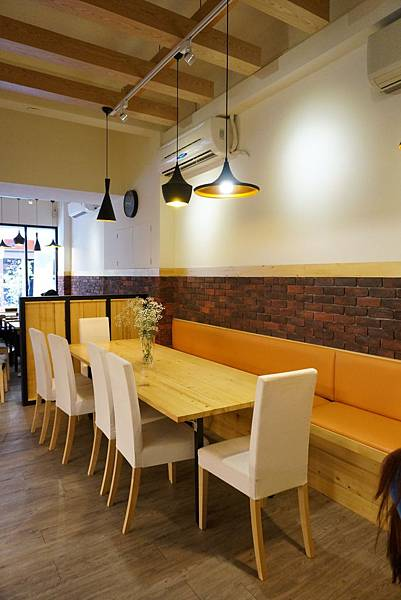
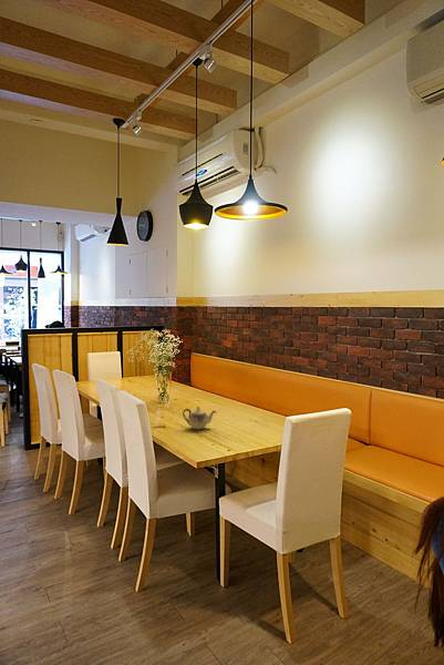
+ teapot (199, 417)
